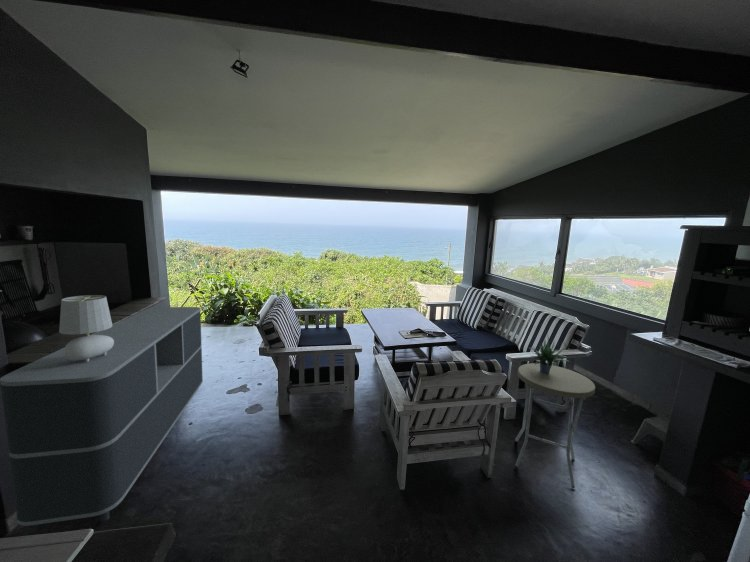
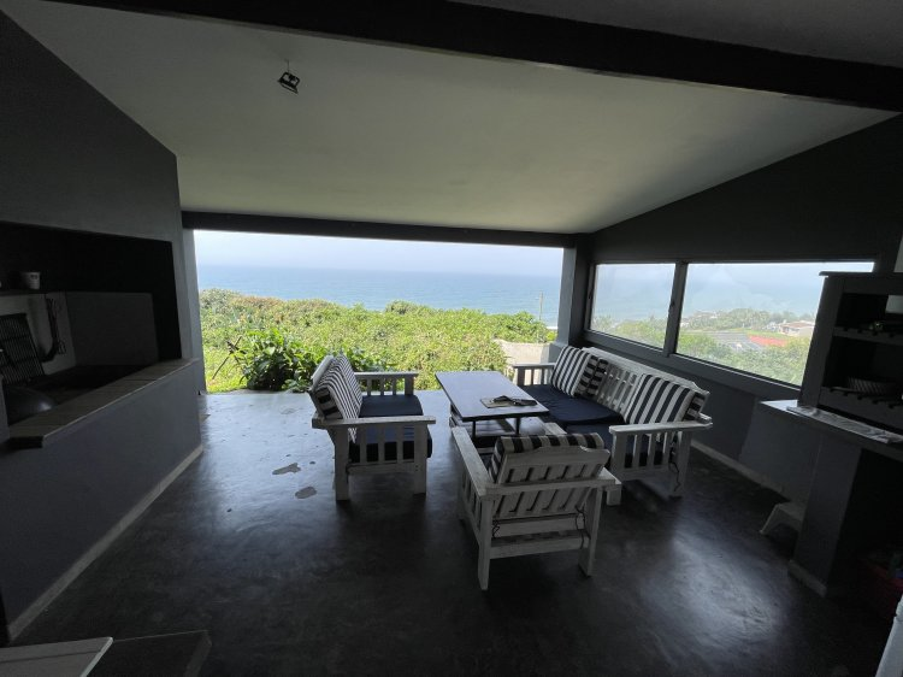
- table lamp (88, 328)
- side table (551, 405)
- sideboard (138, 385)
- potted plant (549, 353)
